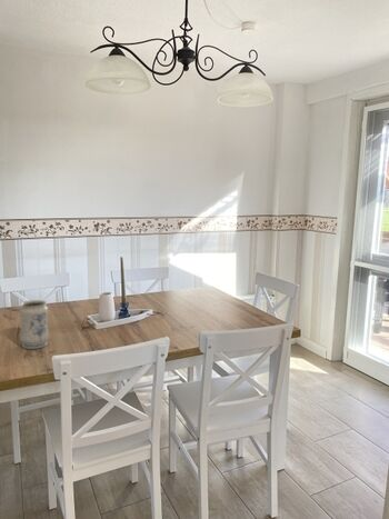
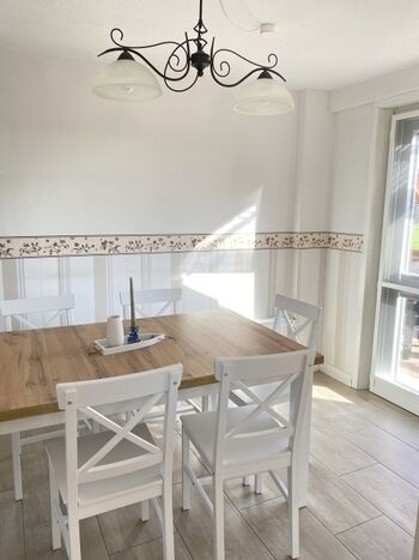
- vase (33, 323)
